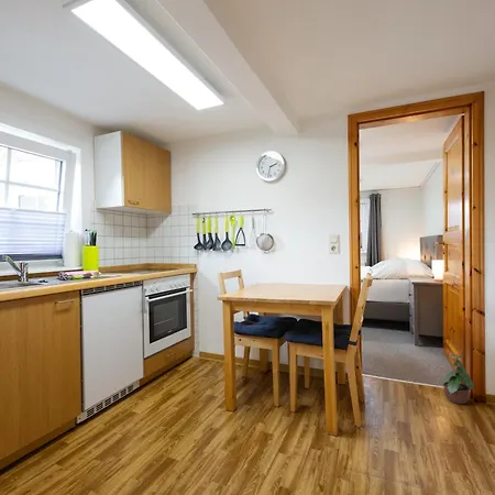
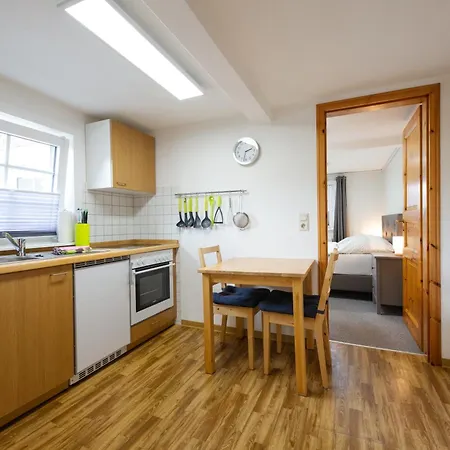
- potted plant (457, 376)
